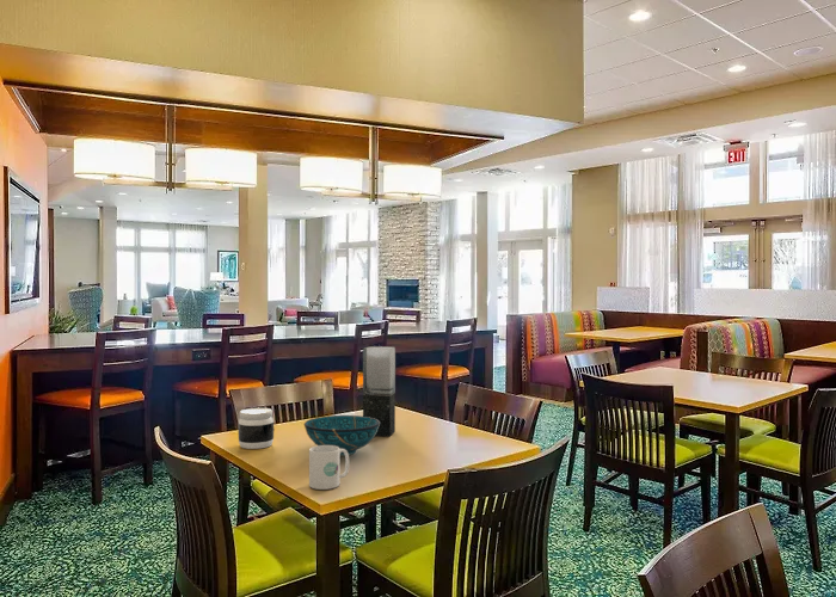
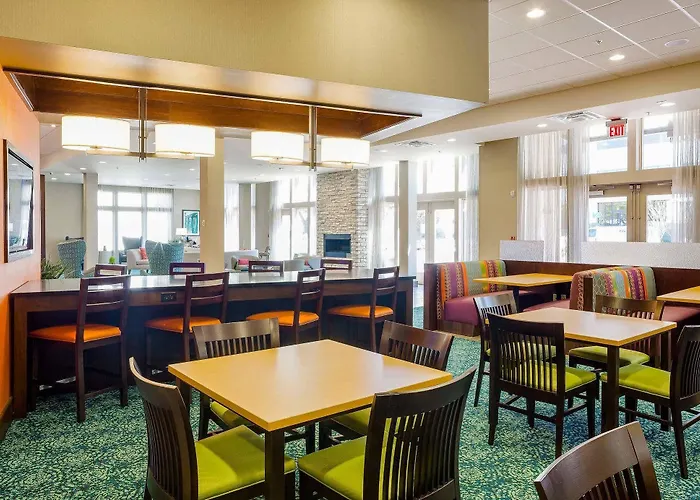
- decorative bowl (342, 437)
- mug (330, 464)
- jar (256, 427)
- vase (379, 390)
